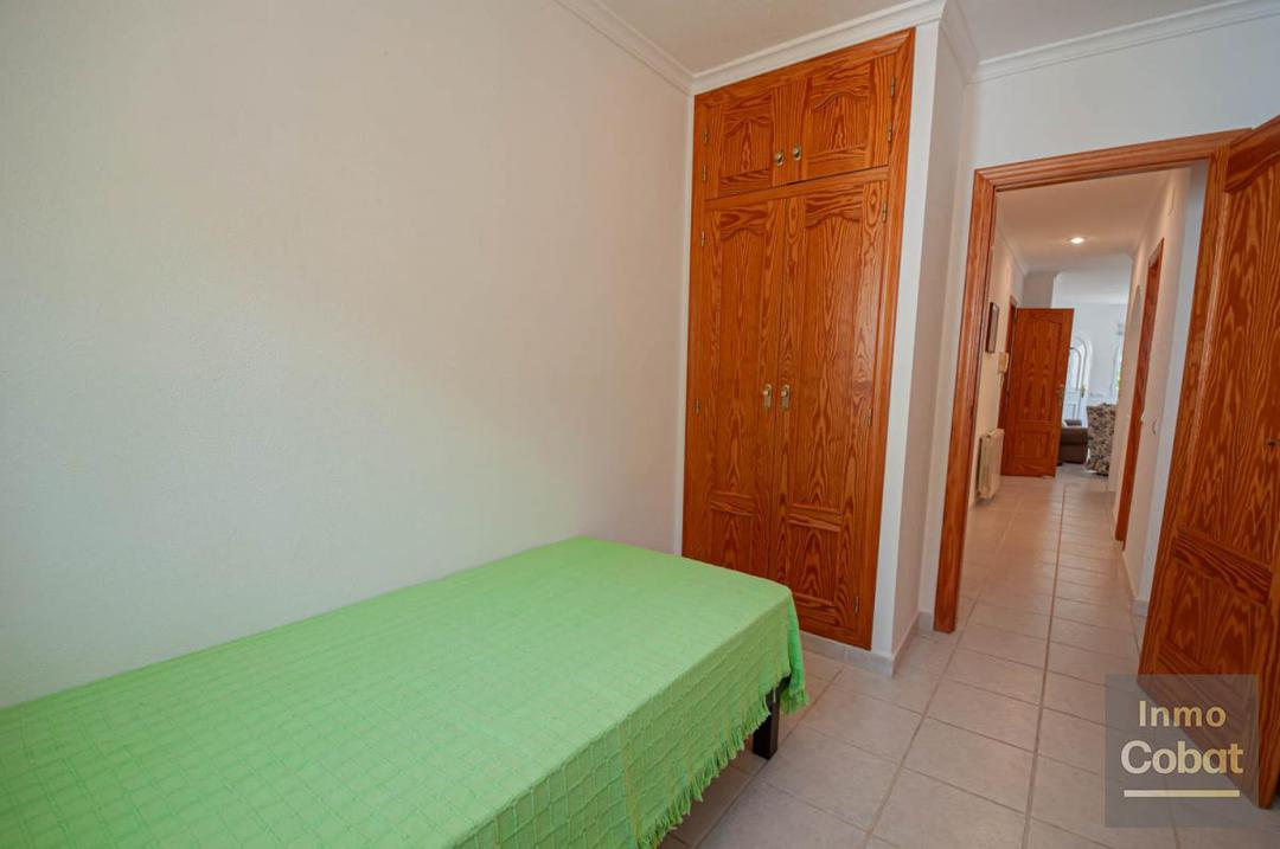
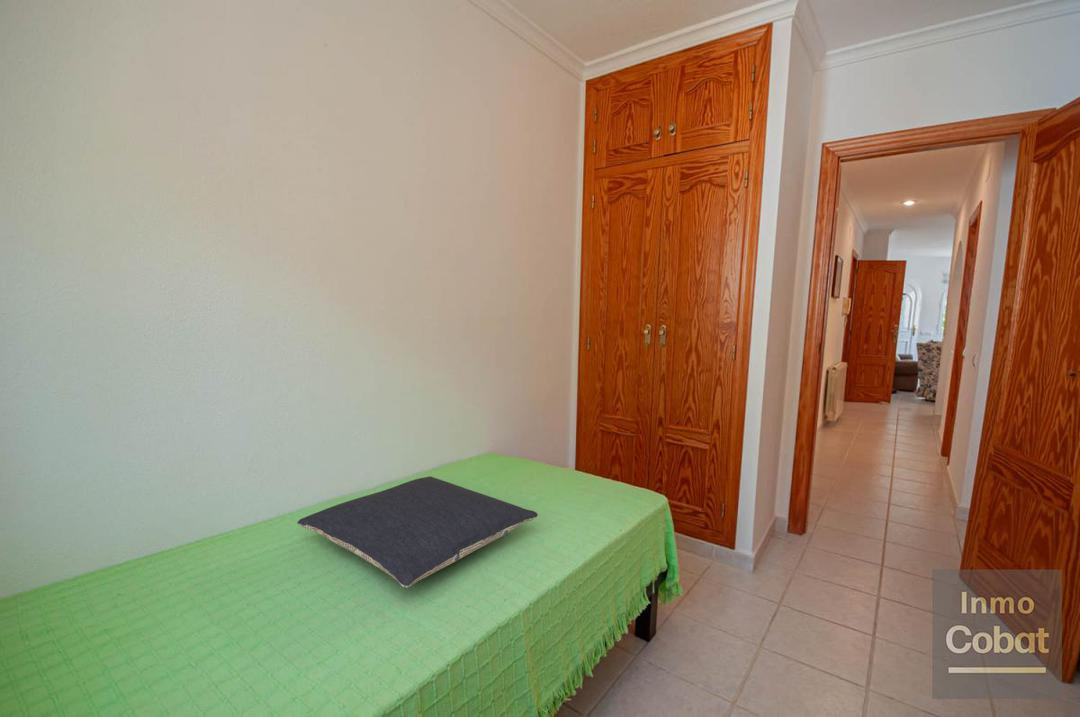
+ pillow (421, 519)
